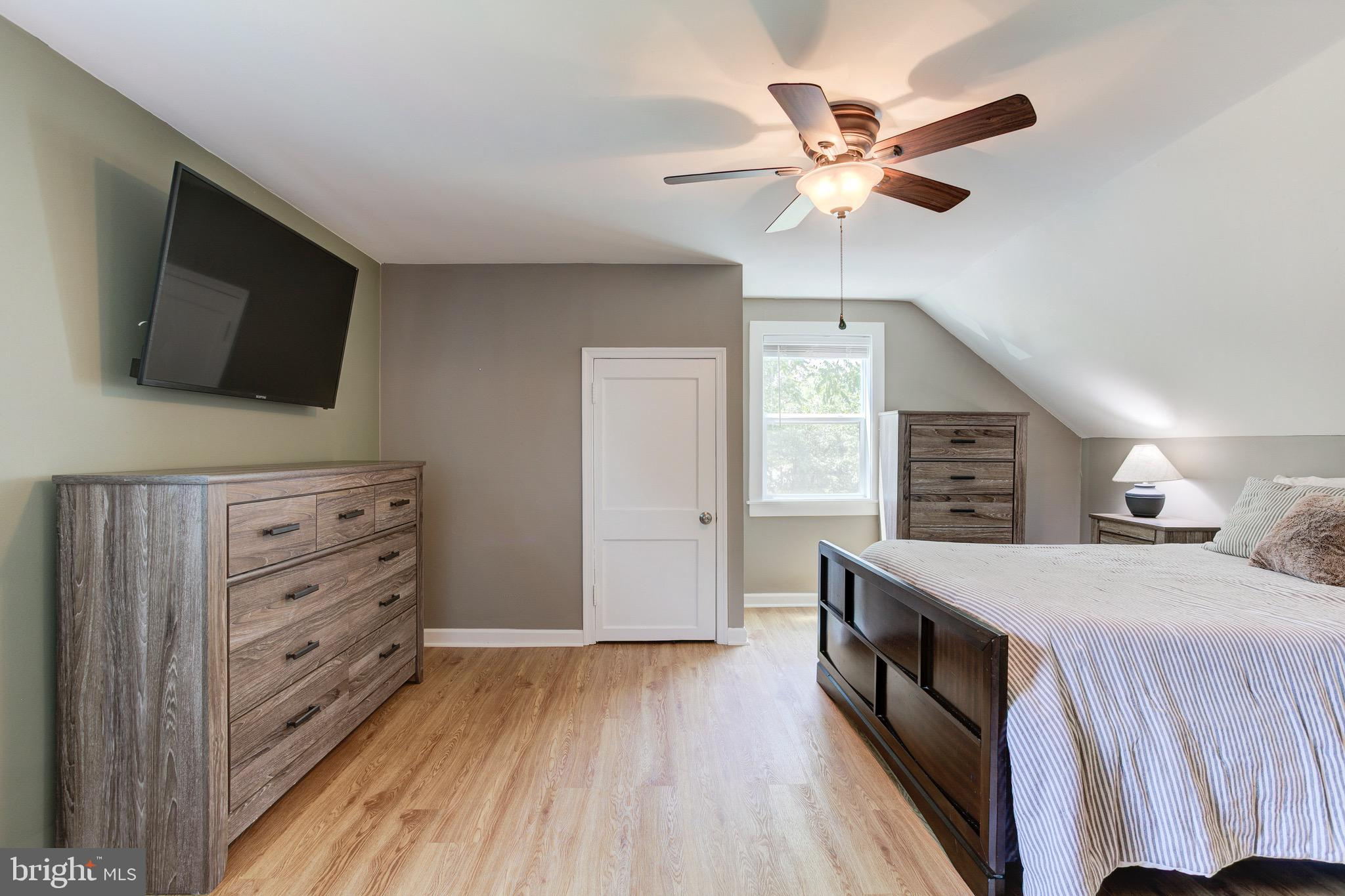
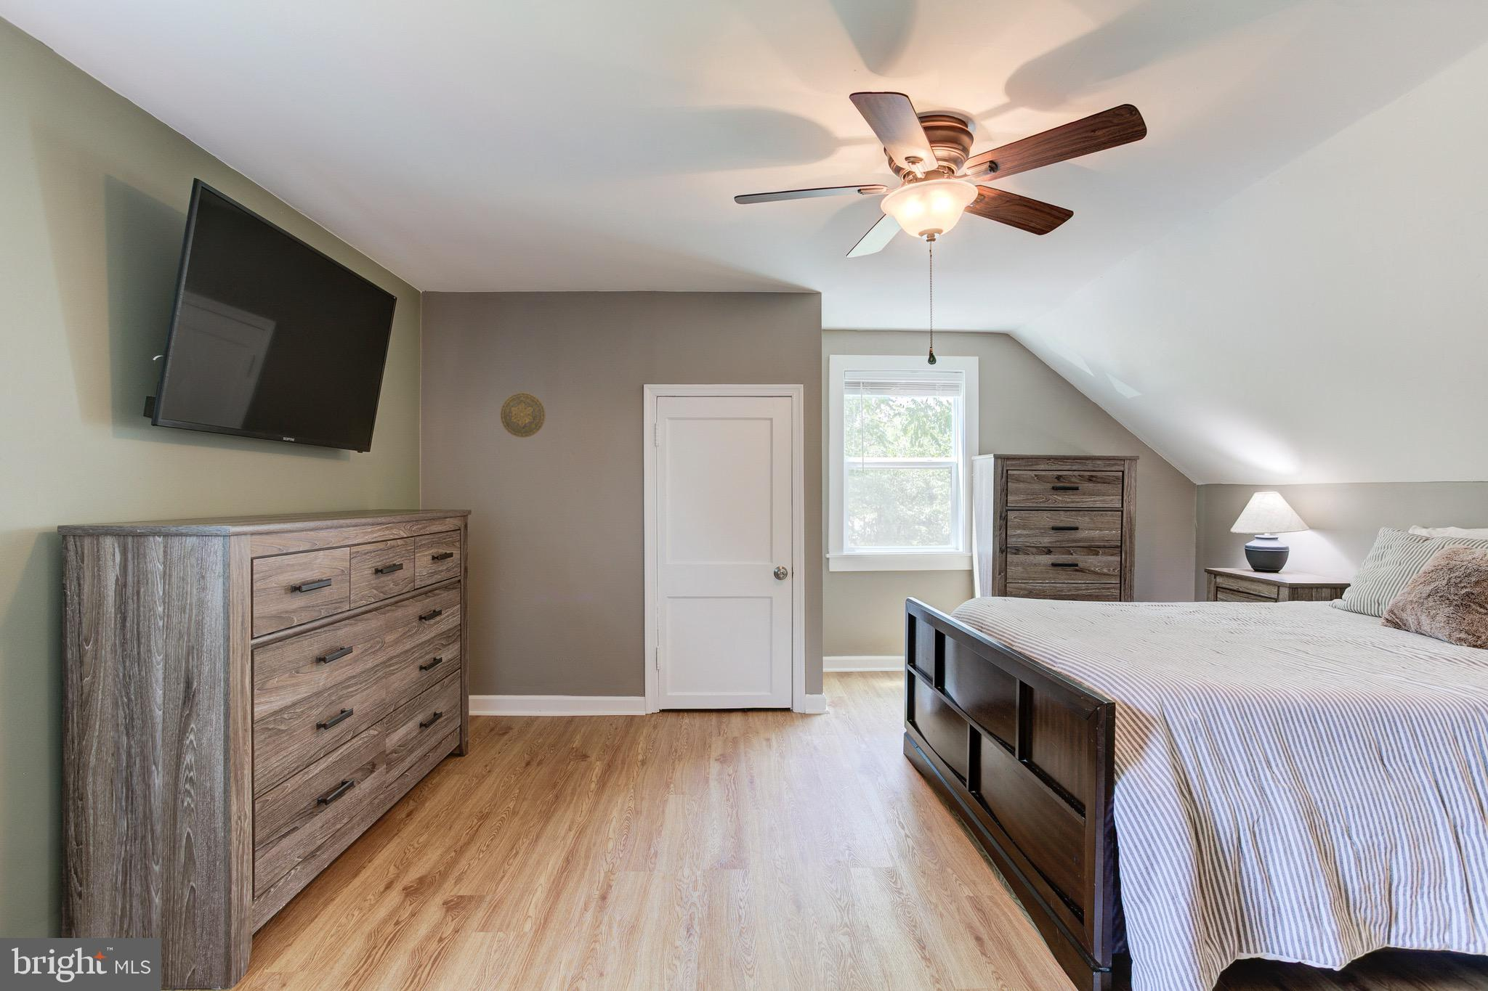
+ decorative plate (522, 415)
